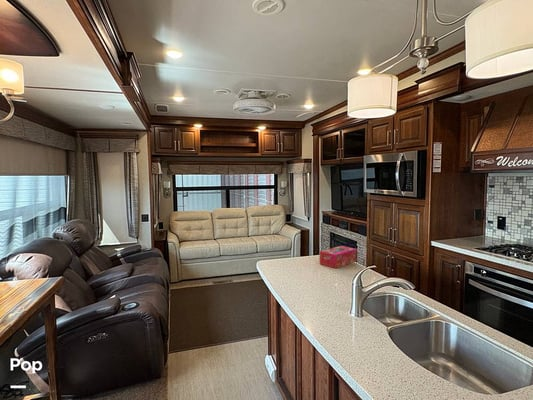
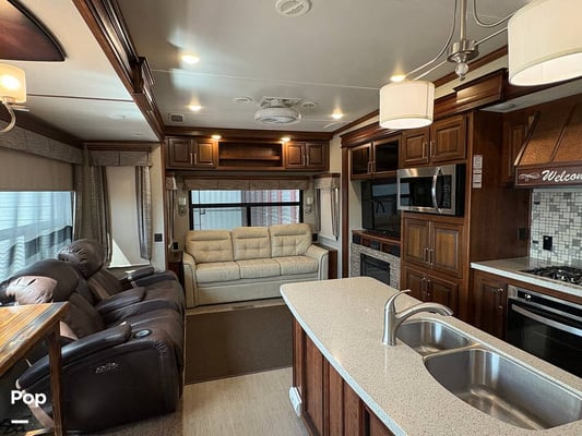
- tissue box (338, 256)
